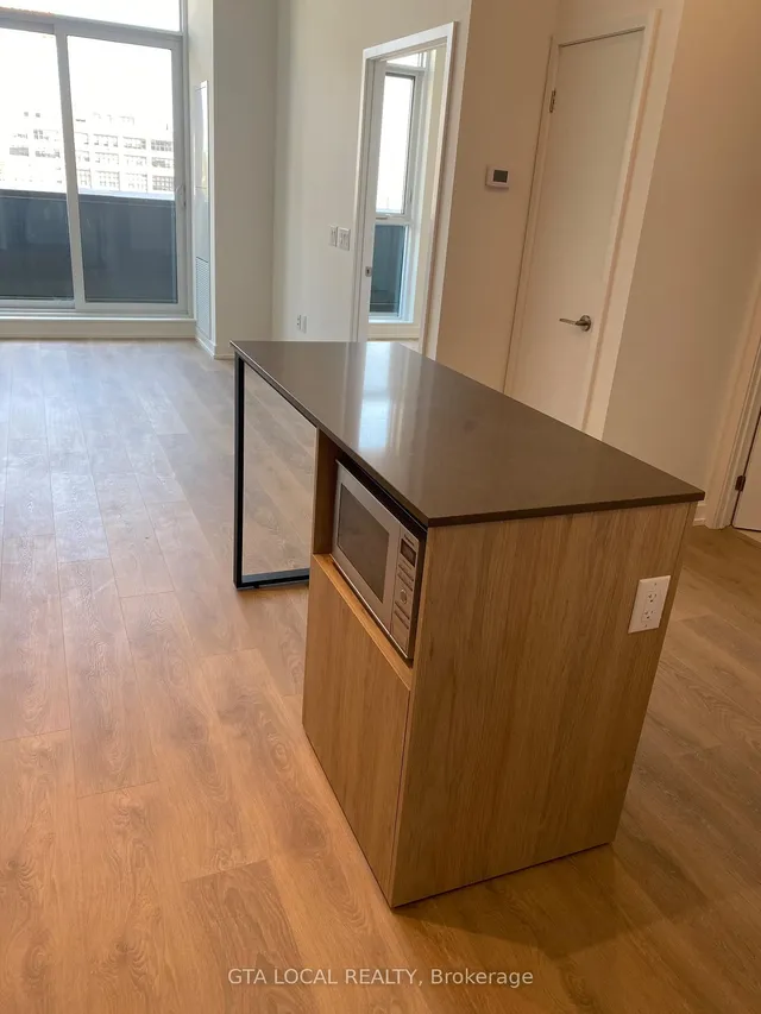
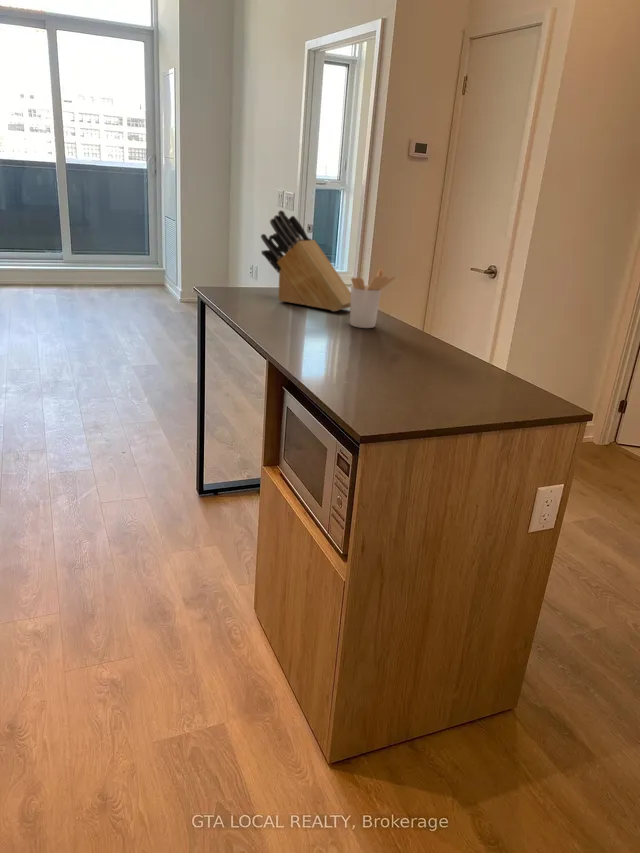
+ utensil holder (370, 298)
+ knife block (308, 259)
